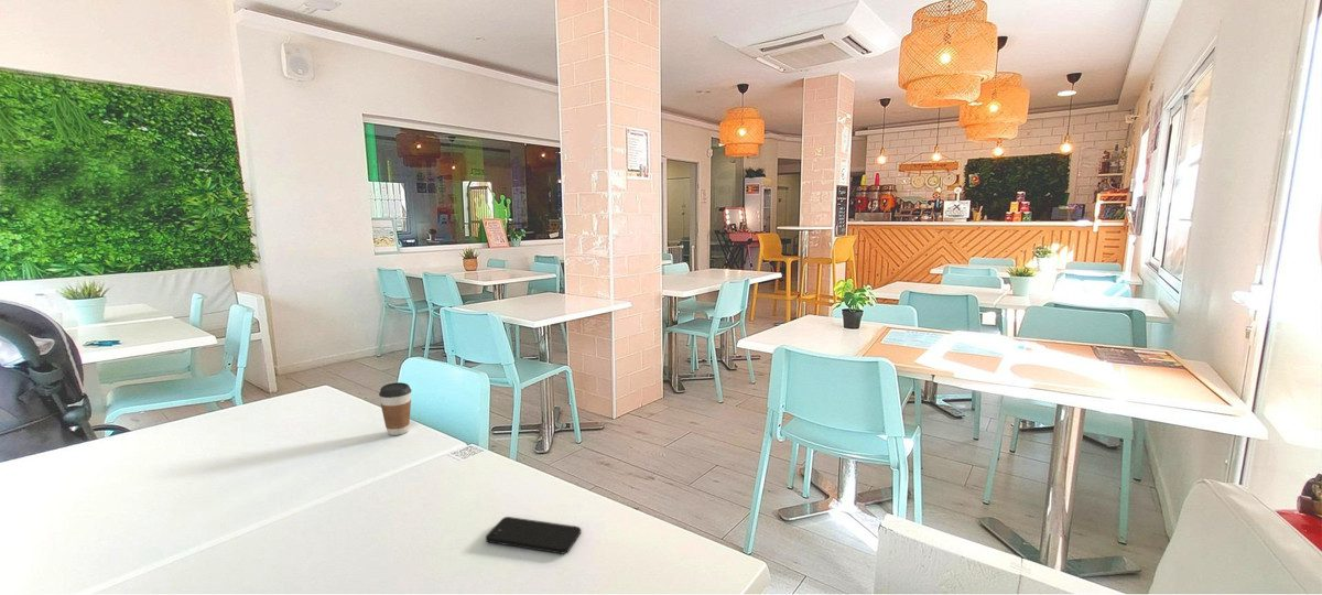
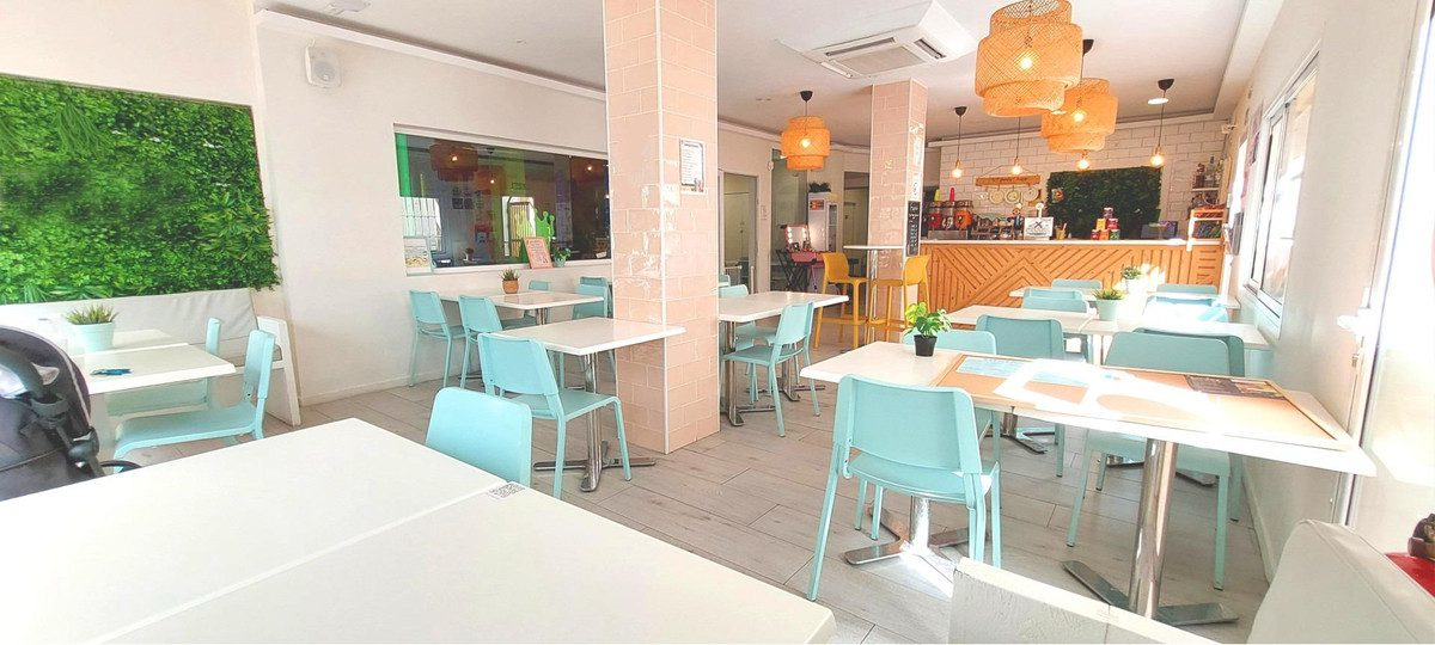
- coffee cup (397, 409)
- smartphone (533, 533)
